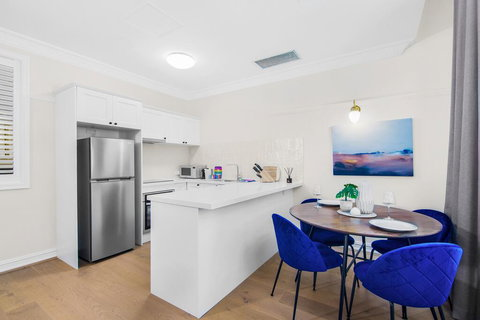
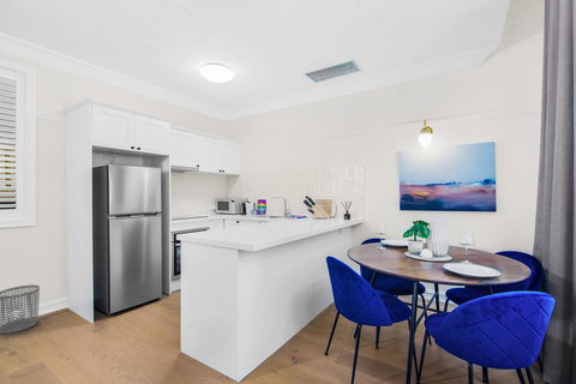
+ waste bin (18, 308)
